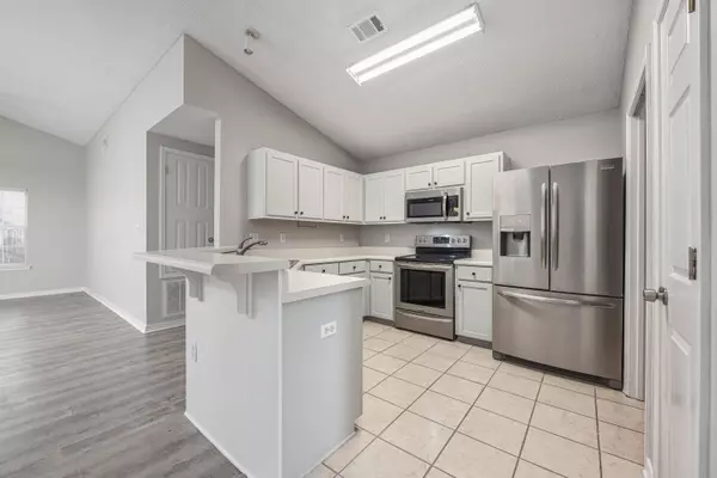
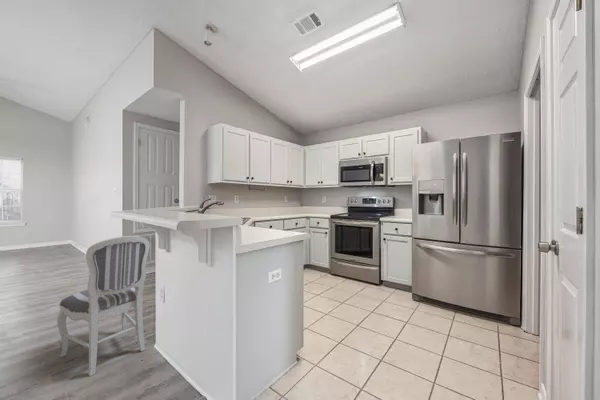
+ dining chair (108, 293)
